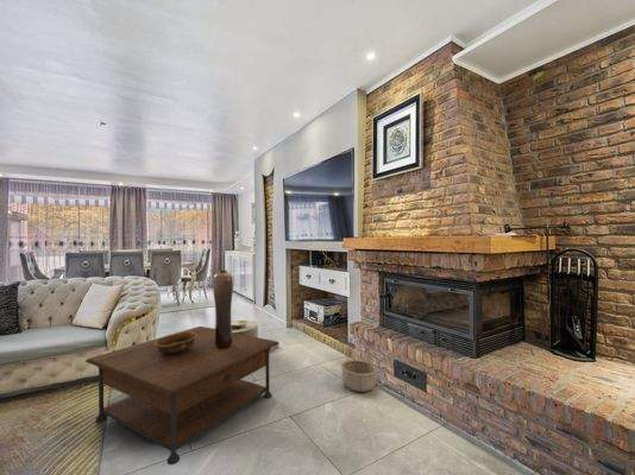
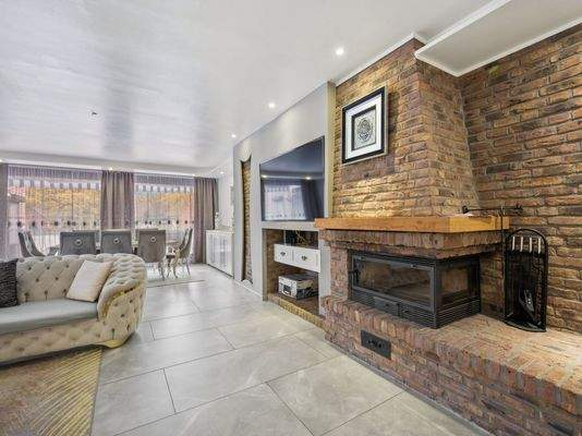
- basket (358, 360)
- vase (222, 308)
- side table (235, 332)
- decorative bowl (176, 343)
- coffee table (189, 378)
